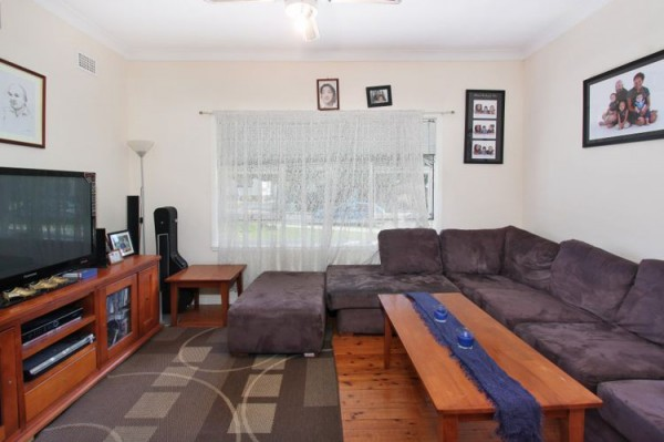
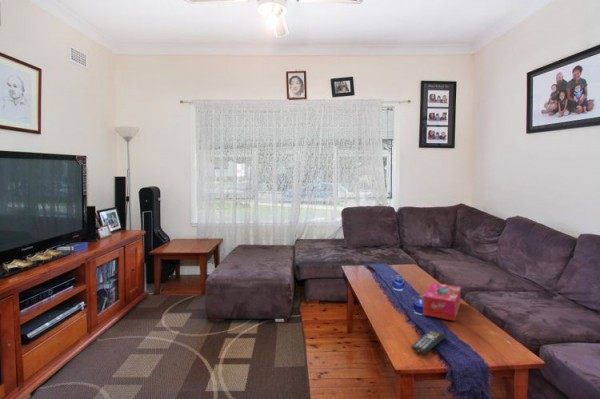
+ tissue box (442, 300)
+ remote control (429, 340)
